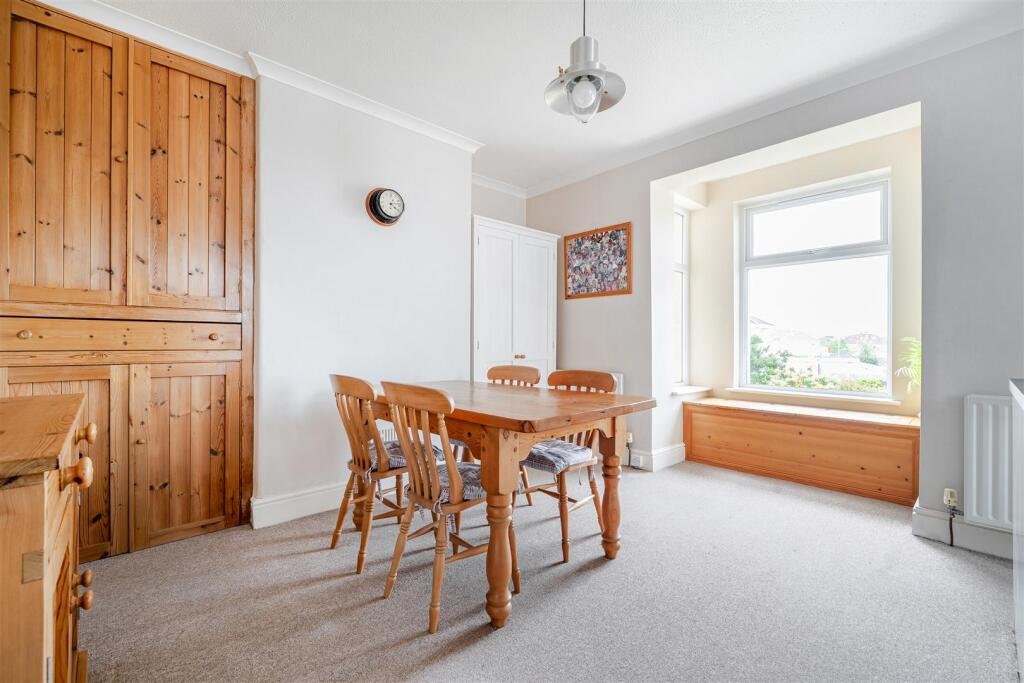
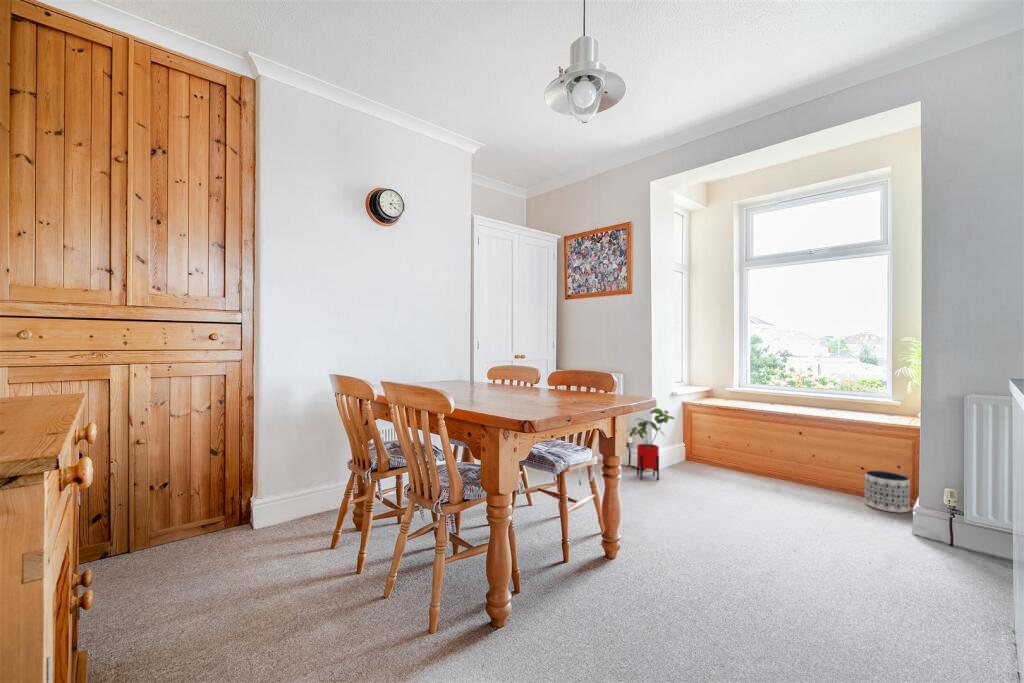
+ house plant (649, 444)
+ planter (886, 491)
